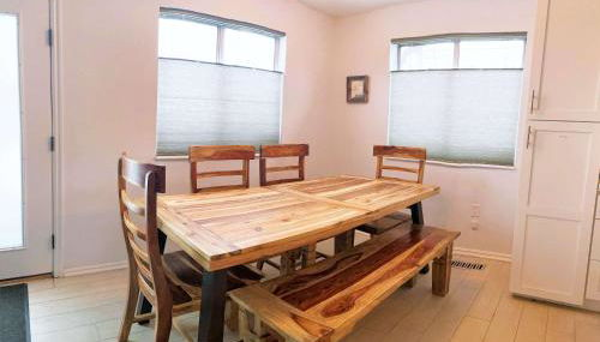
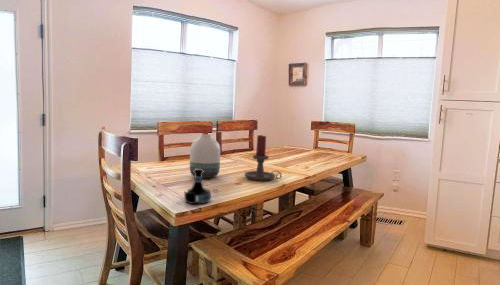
+ tequila bottle (198, 185)
+ vase (205, 155)
+ candle holder (264, 156)
